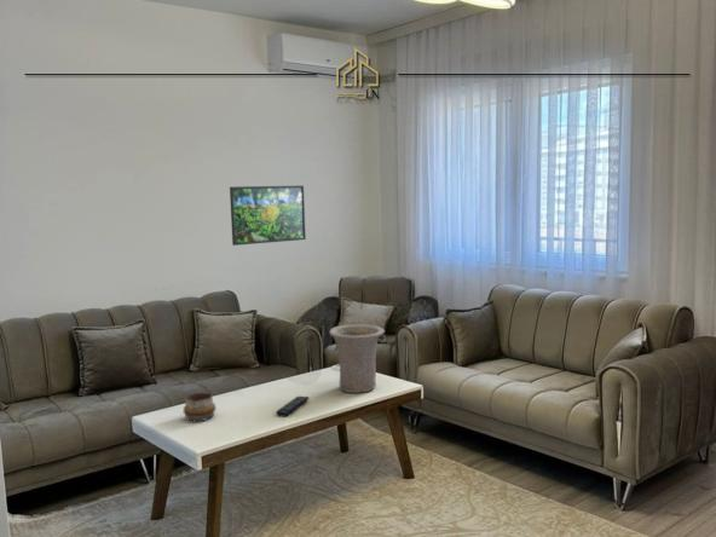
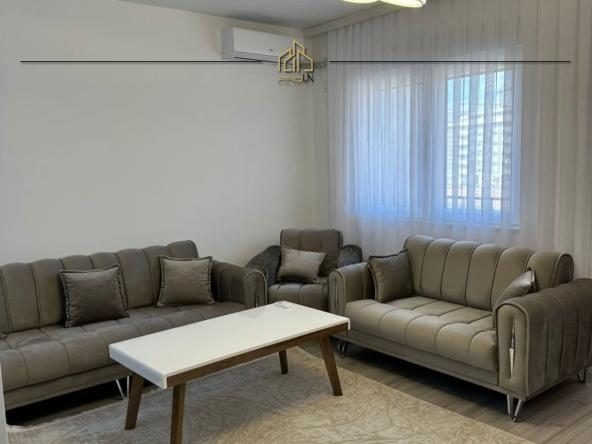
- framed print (268, 214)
- remote control (293, 405)
- vase (357, 358)
- decorative bowl (198, 406)
